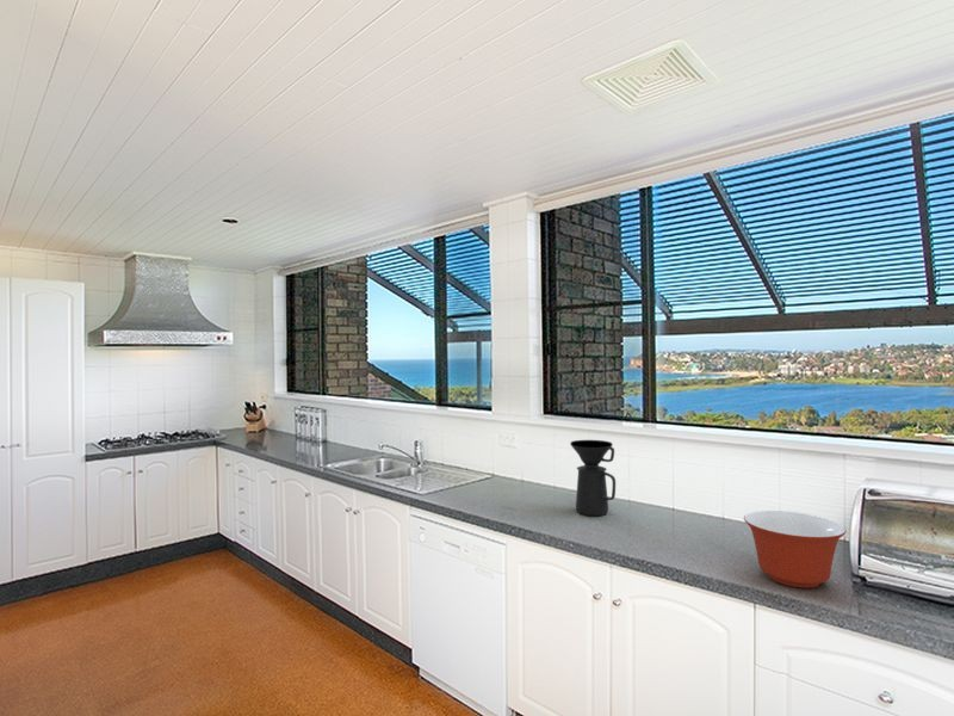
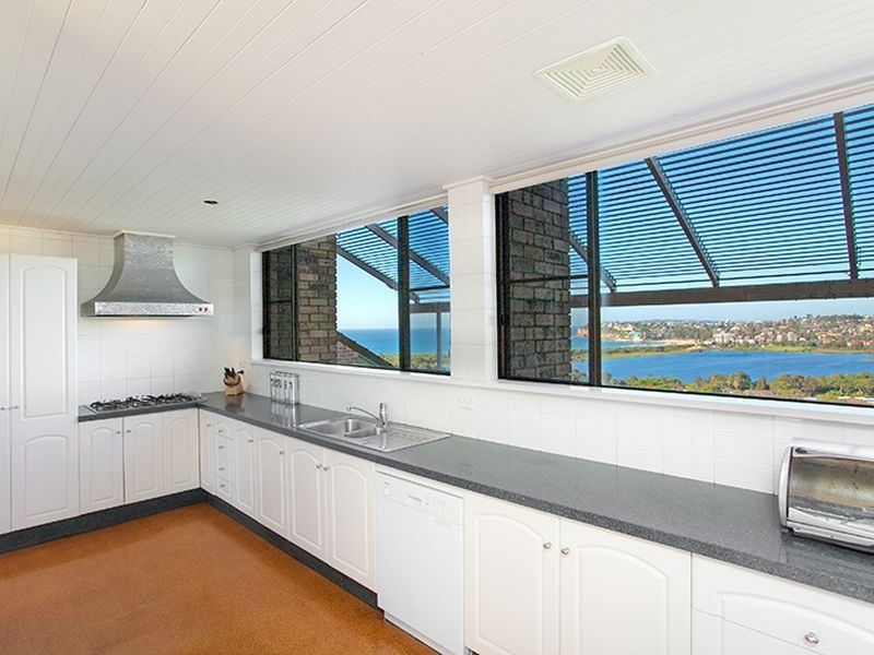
- coffee maker (591, 477)
- mixing bowl (793, 550)
